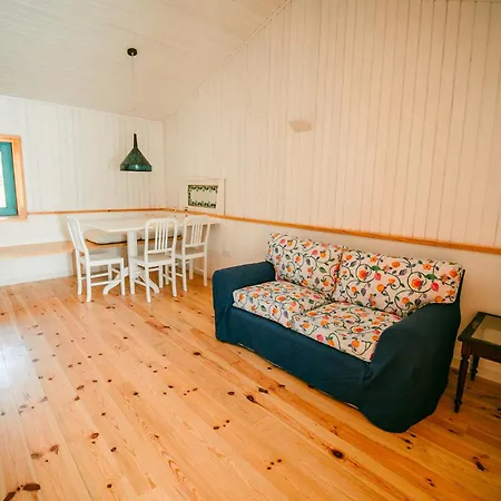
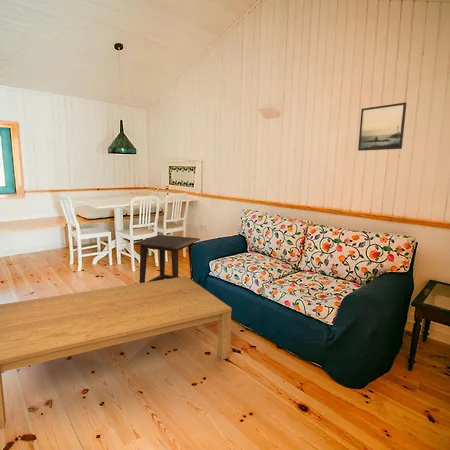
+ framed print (380, 128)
+ side table (164, 269)
+ coffee table (116, 331)
